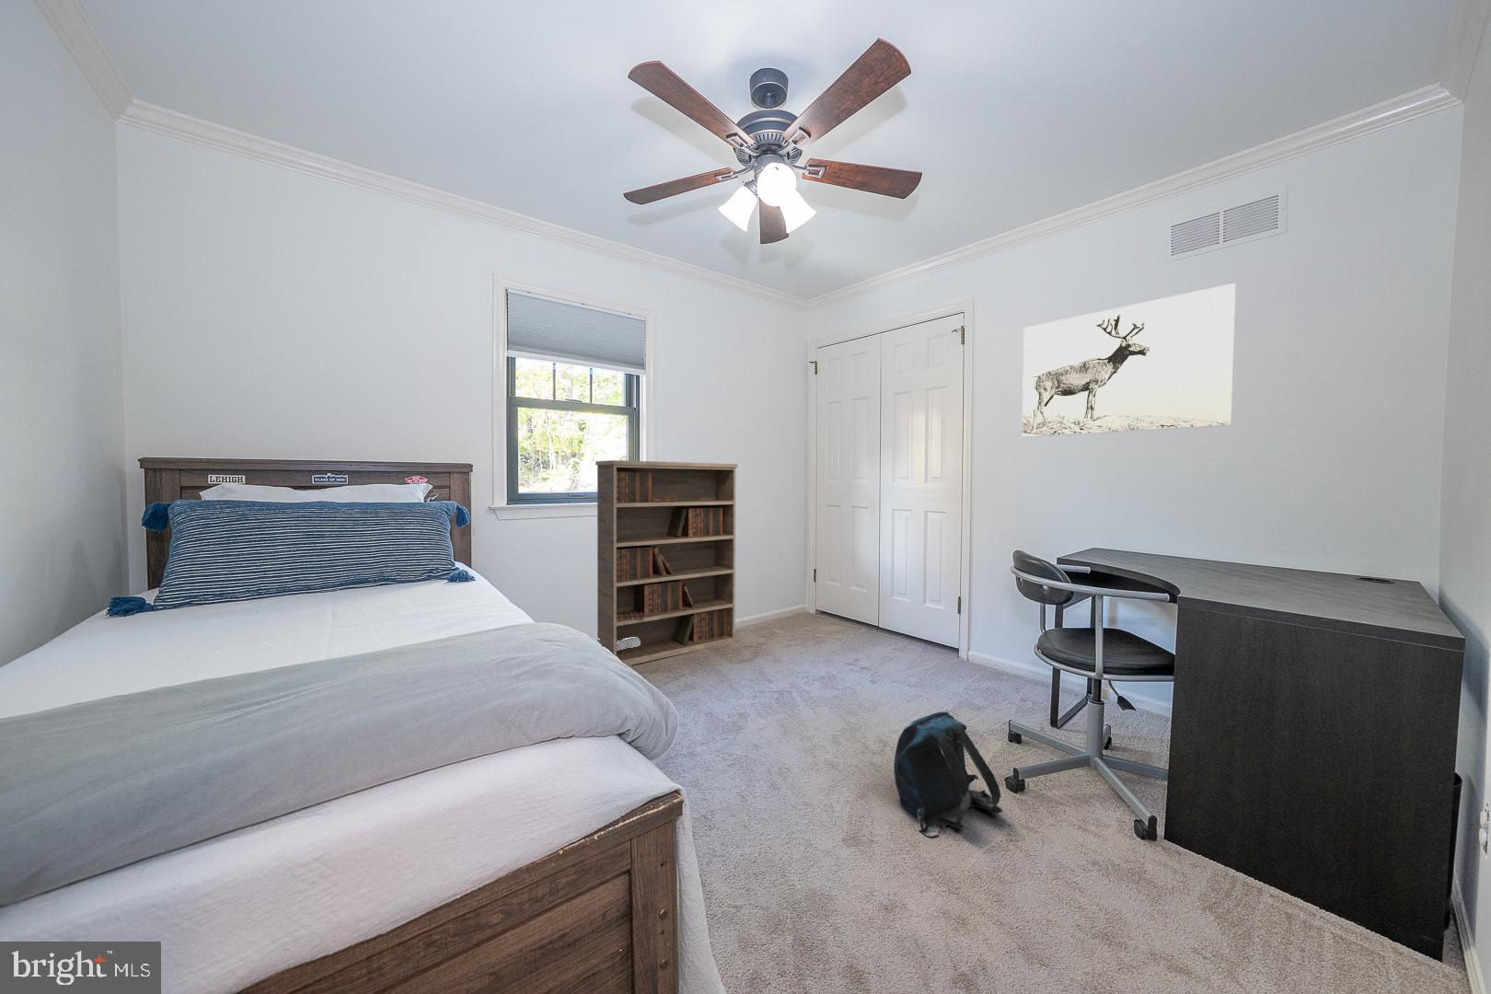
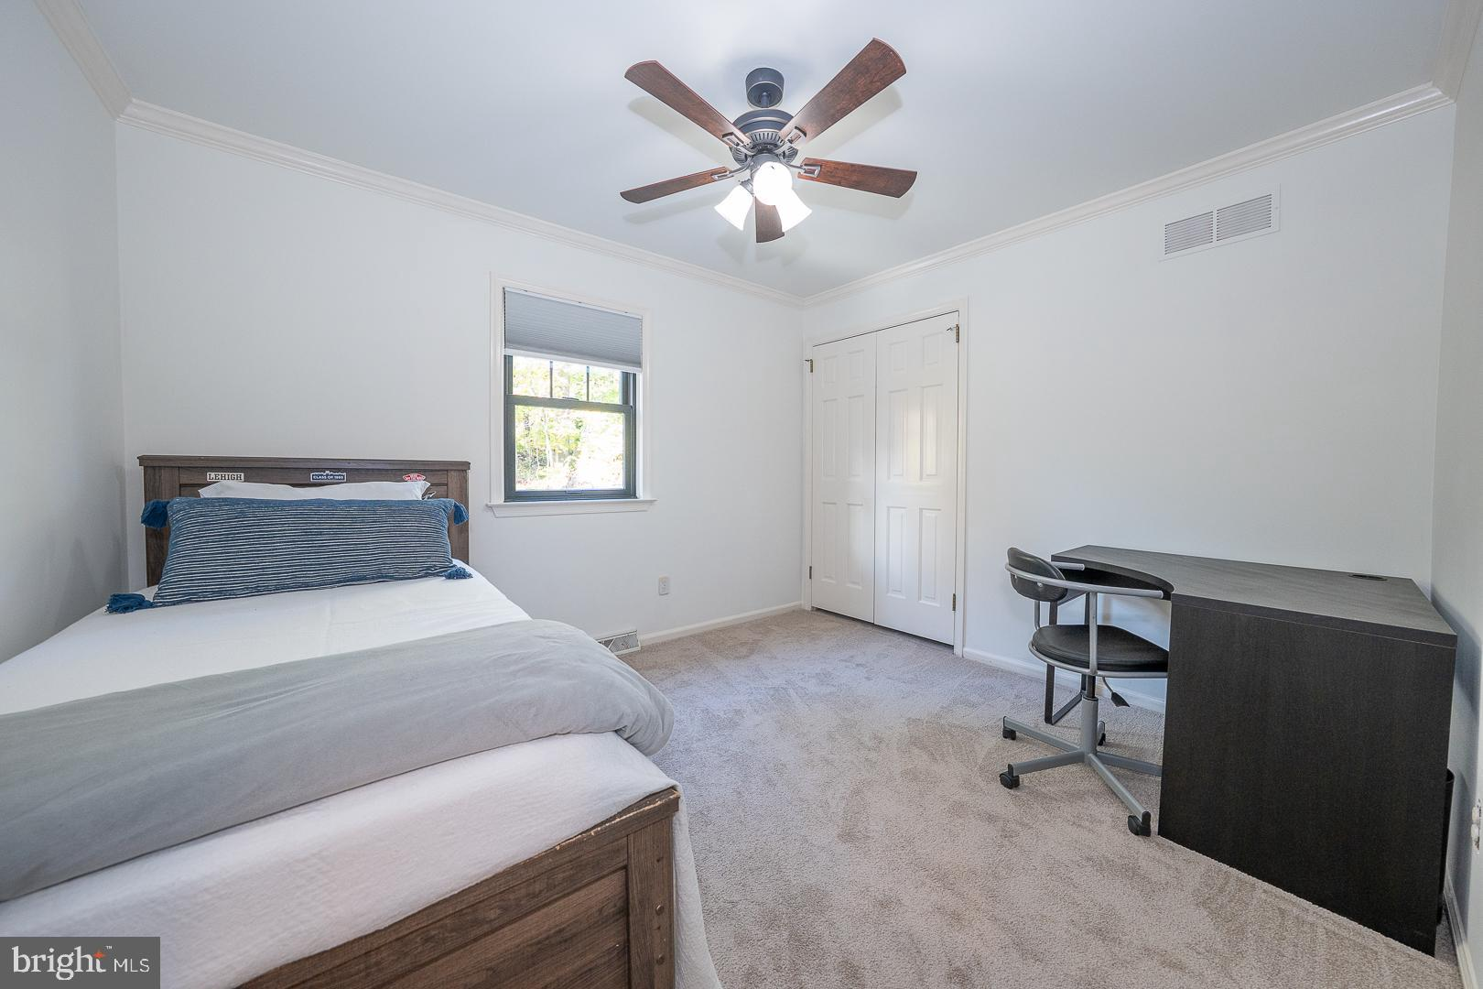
- wall art (1116, 371)
- bookshelf (670, 557)
- backpack (949, 764)
